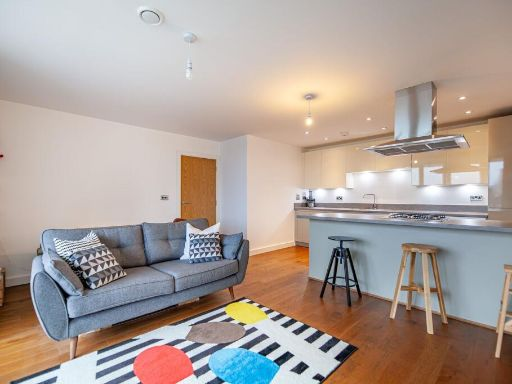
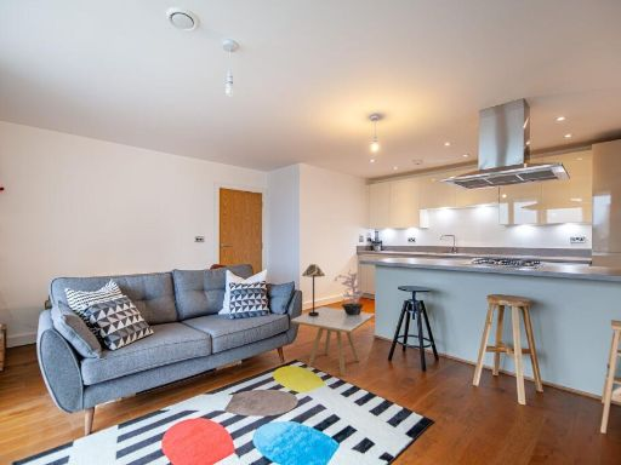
+ table lamp (313, 289)
+ side table (337, 340)
+ potted plant (348, 293)
